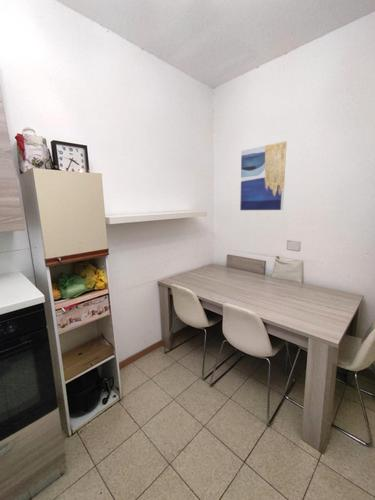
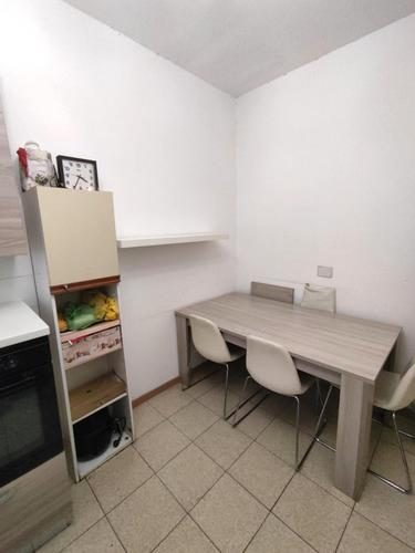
- wall art (261, 179)
